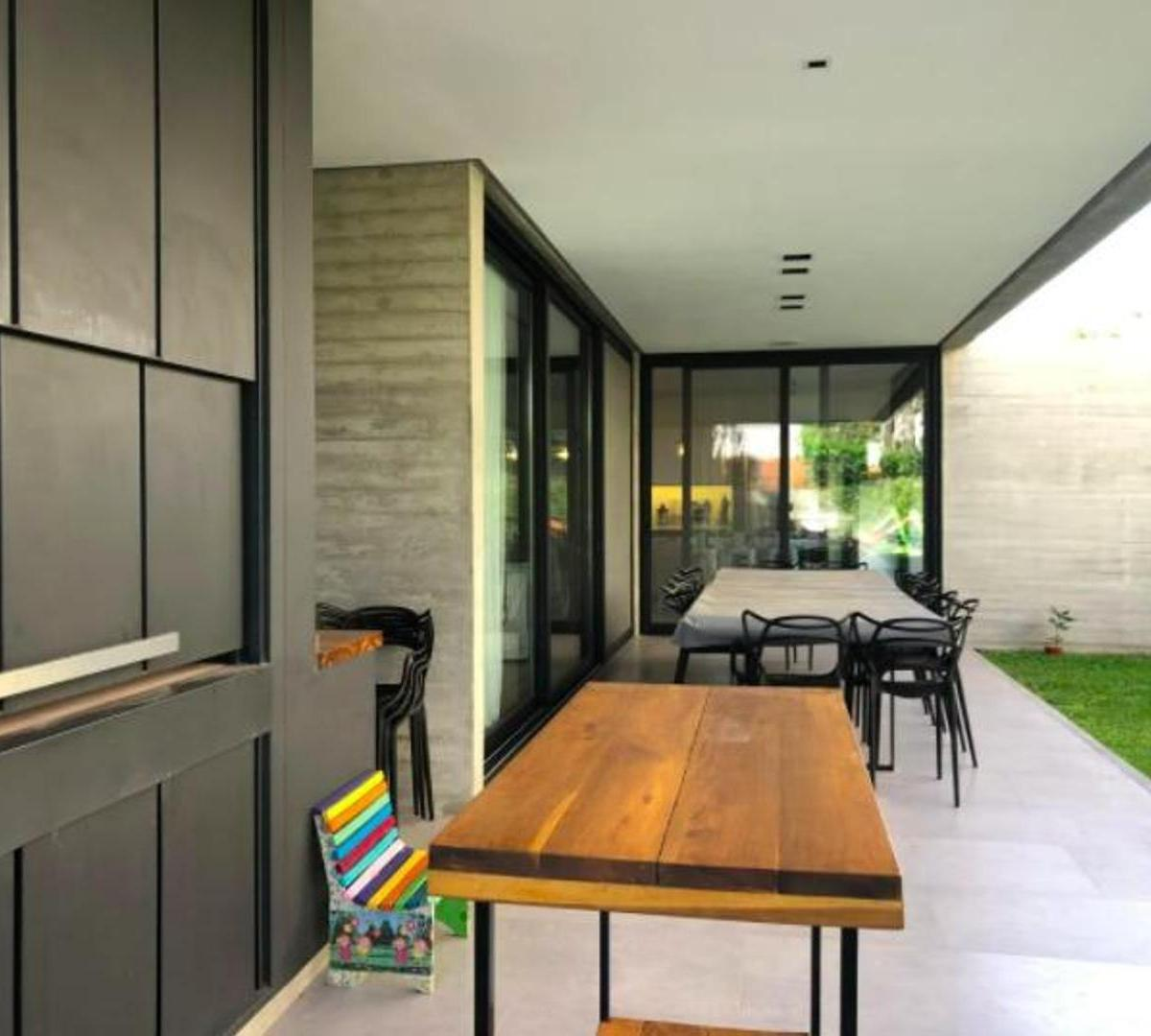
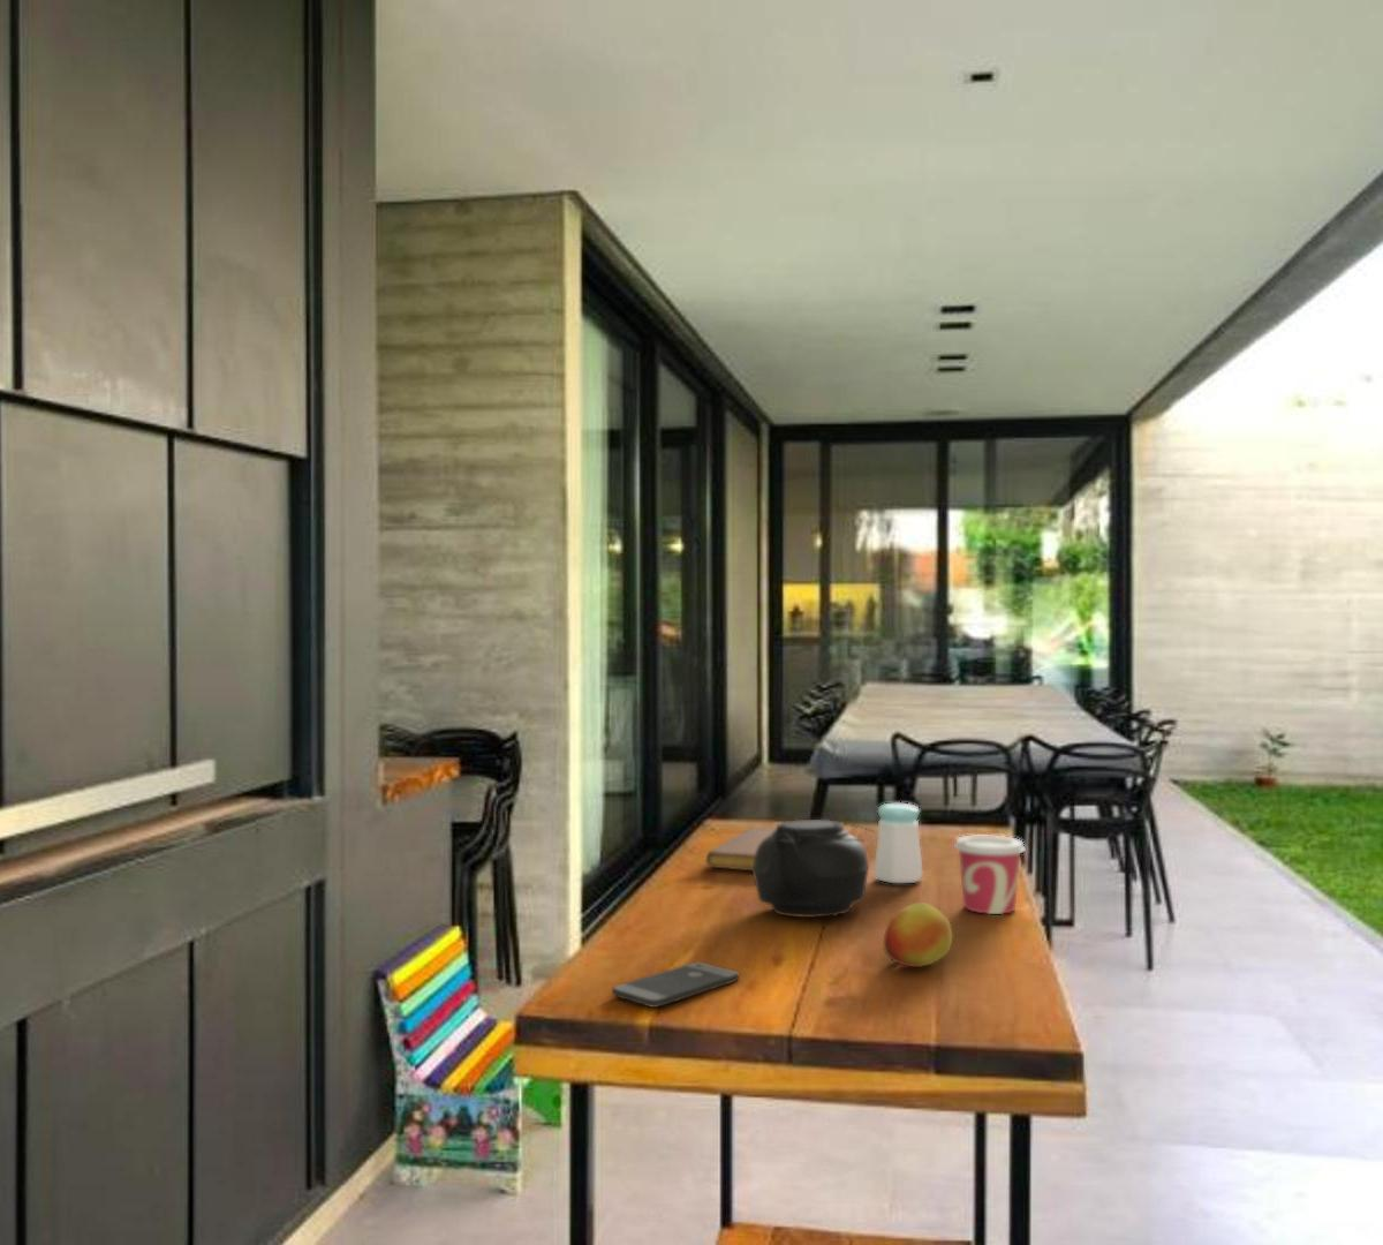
+ cup (989, 874)
+ teapot (805, 869)
+ fruit (917, 934)
+ smartphone (676, 983)
+ notebook (768, 835)
+ salt shaker (898, 841)
